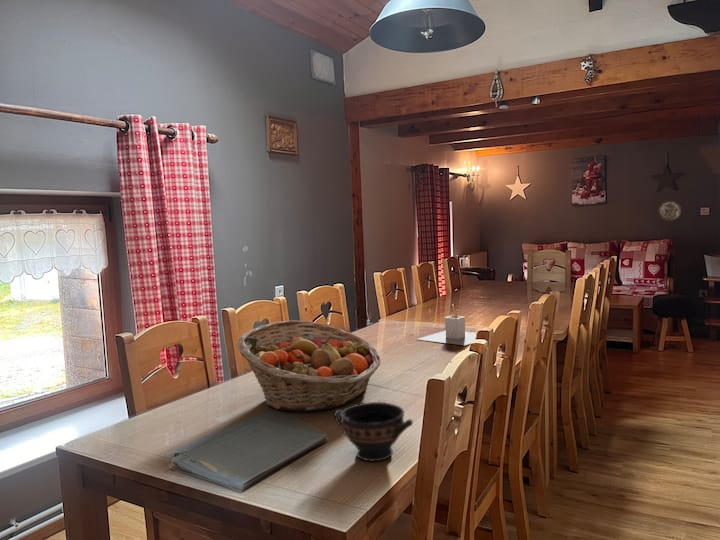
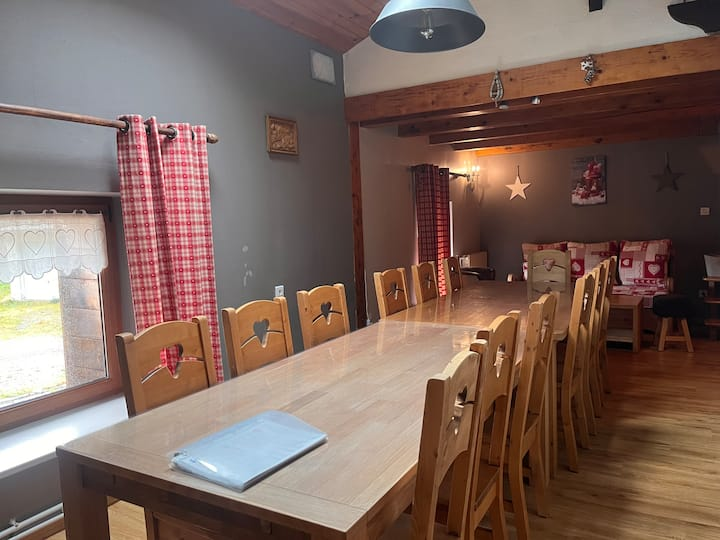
- decorative plate (669, 210)
- utensil holder (455, 323)
- fruit basket (311, 360)
- bowl (373, 433)
